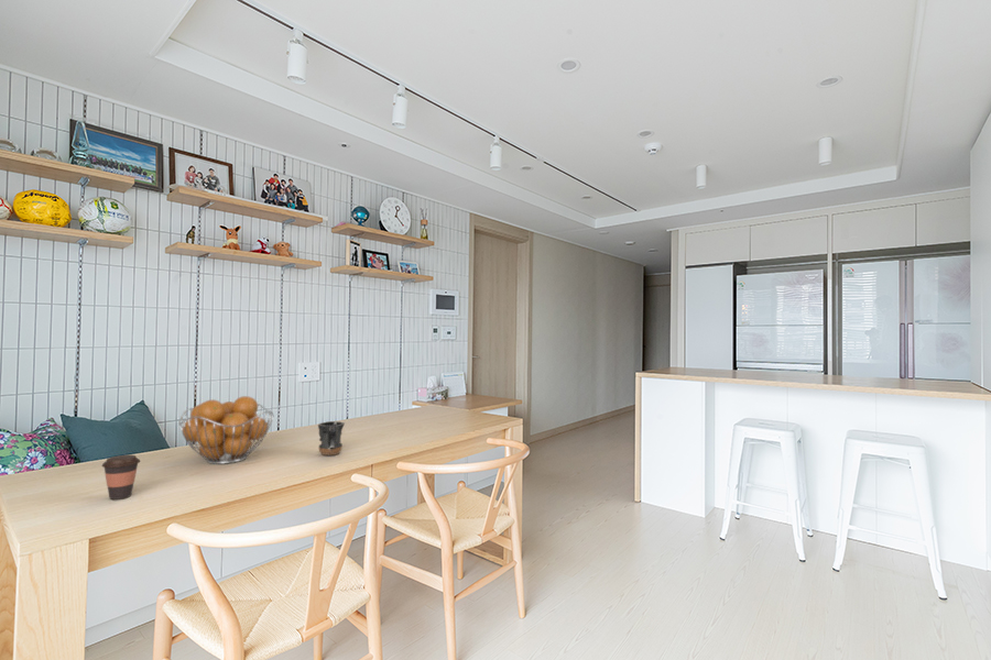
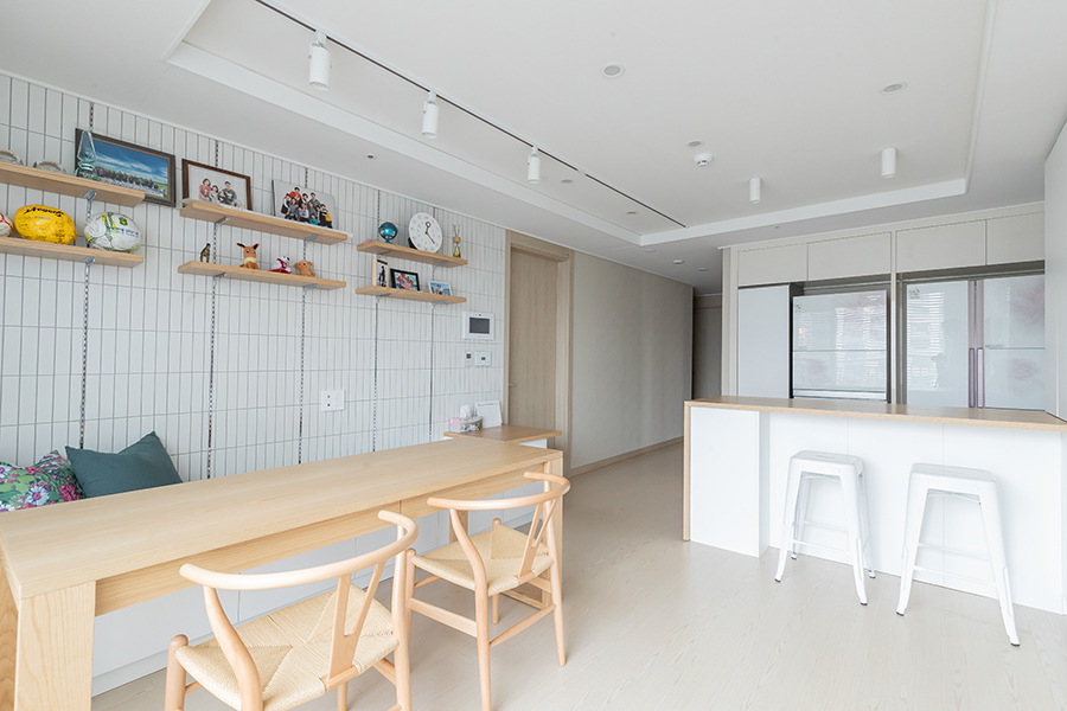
- fruit basket (228, 428)
- coffee cup (120, 476)
- mug (329, 437)
